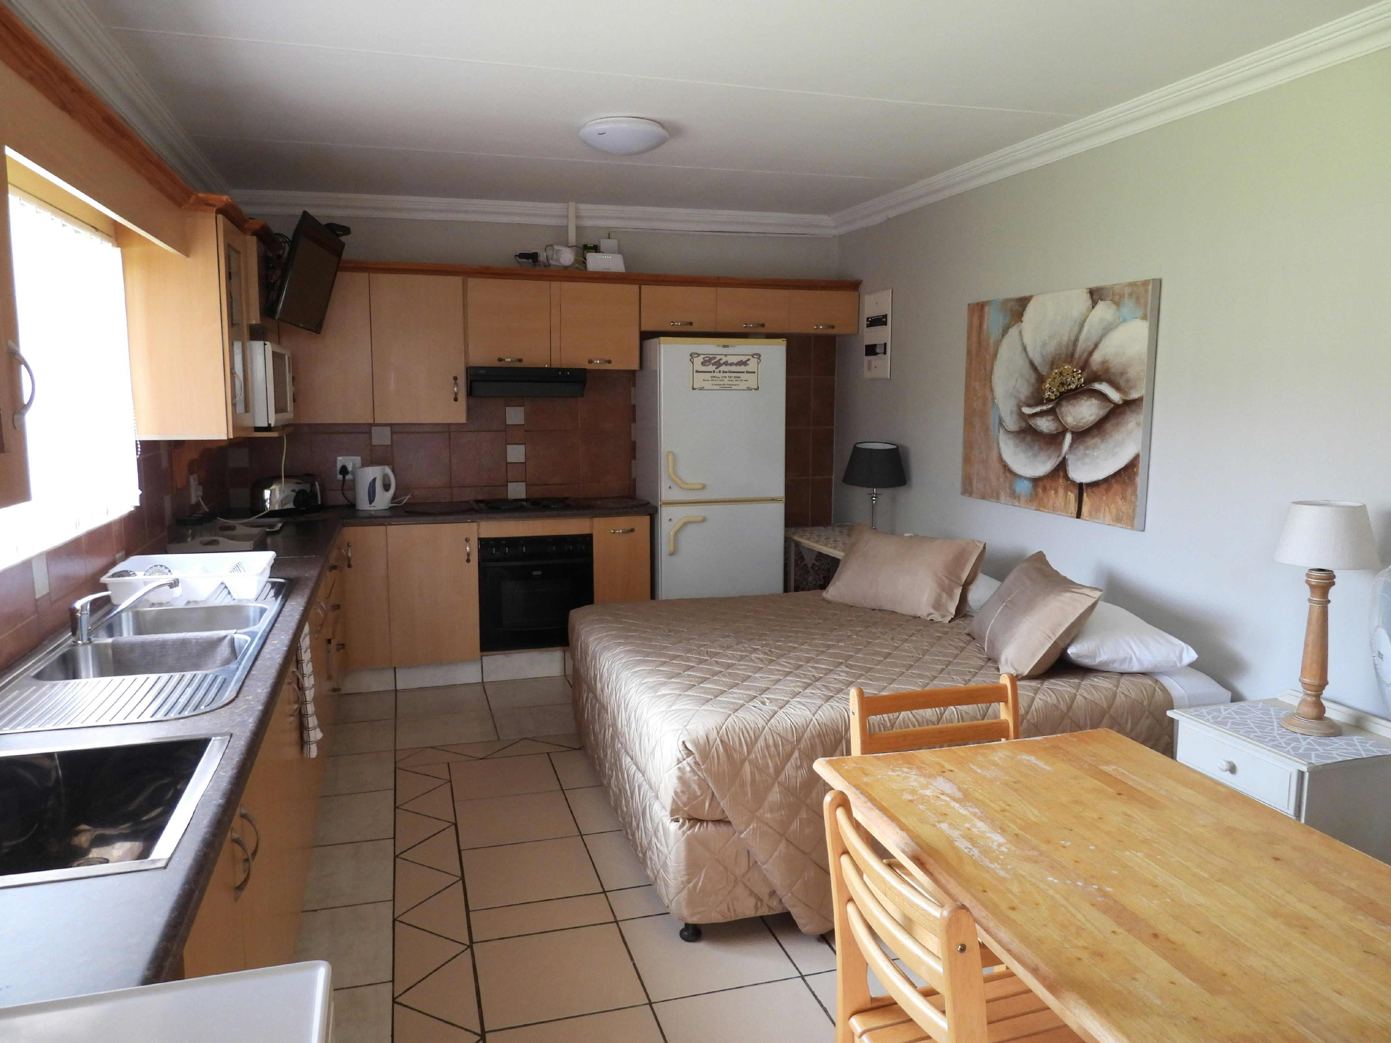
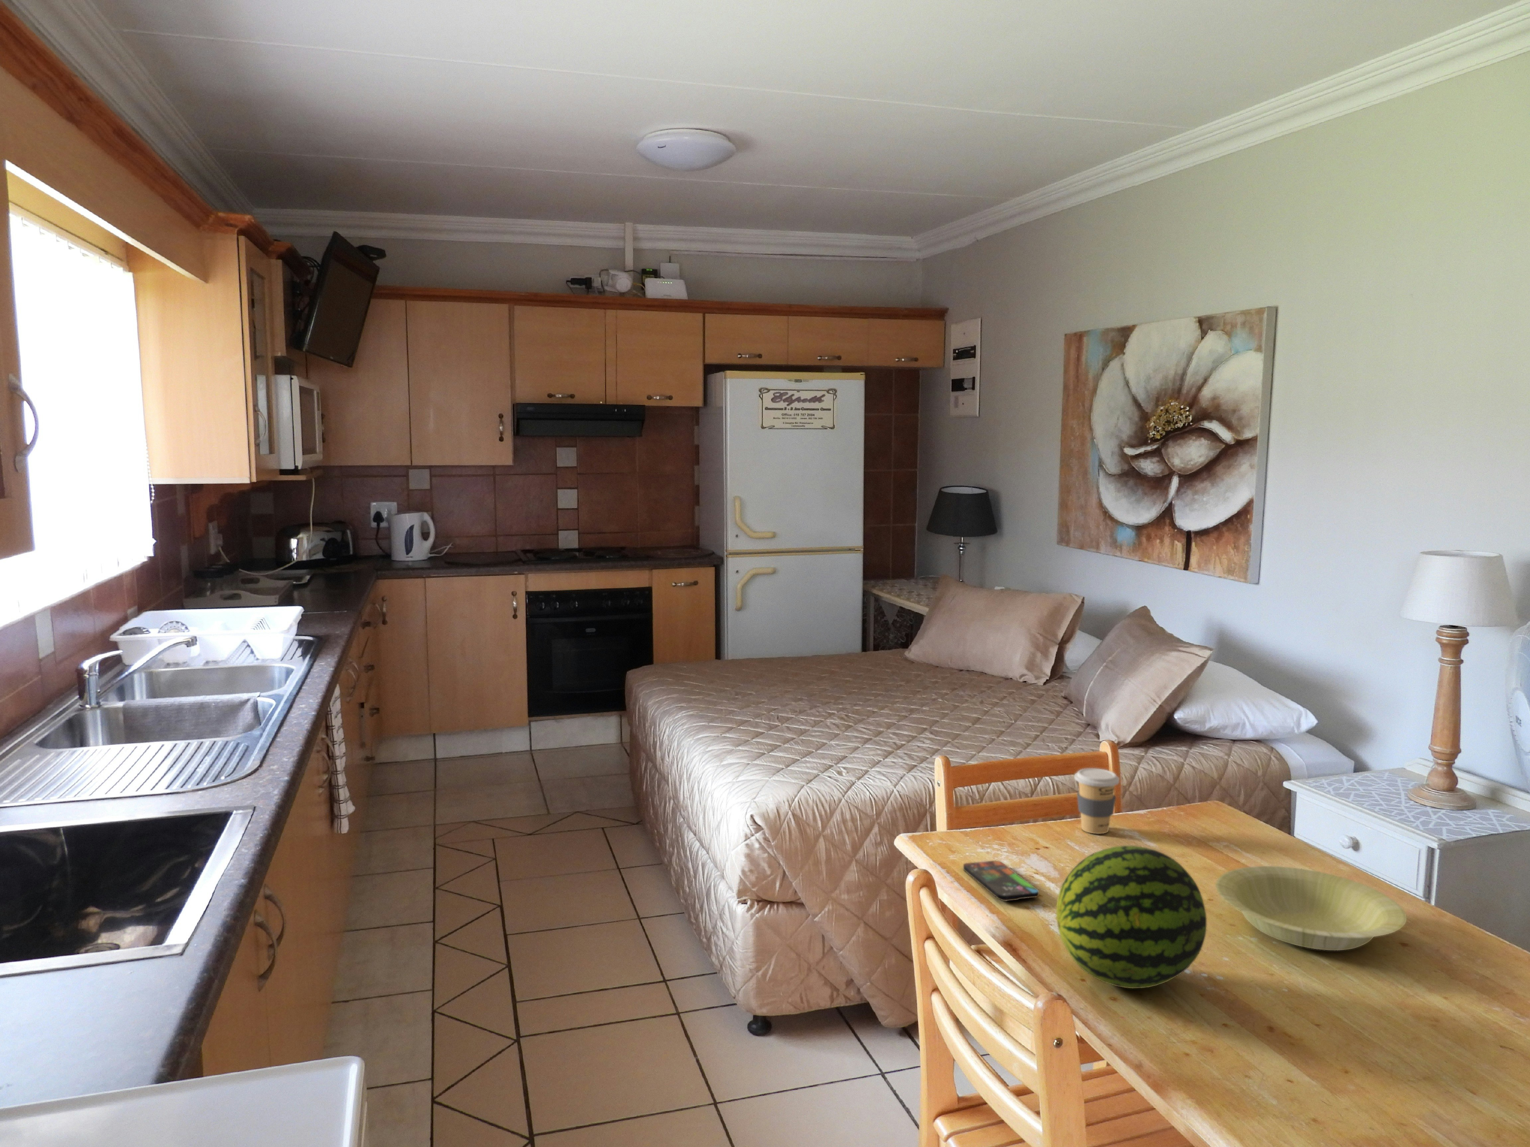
+ bowl (1306, 914)
+ coffee cup (1095, 801)
+ smartphone (1000, 880)
+ fruit (1132, 916)
